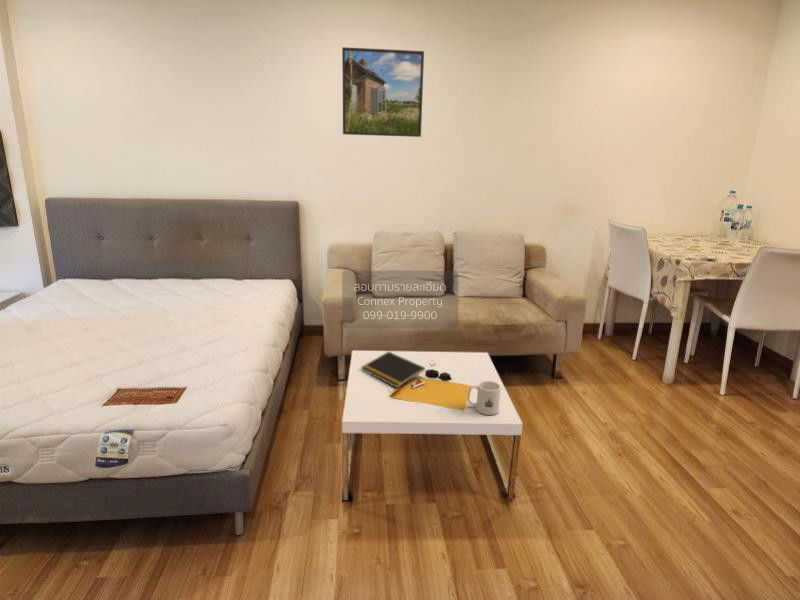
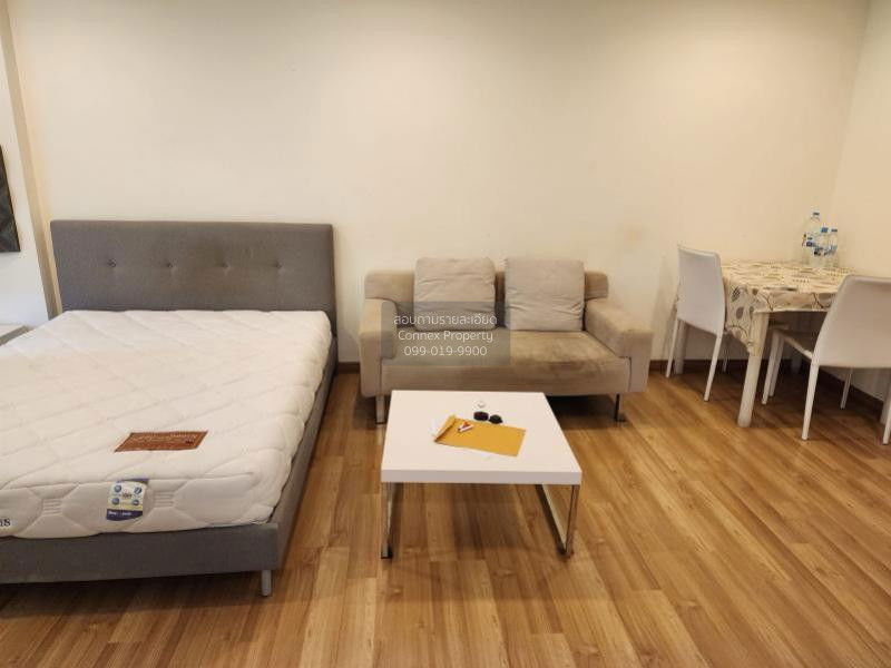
- mug (483, 396)
- notepad (392, 368)
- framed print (382, 93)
